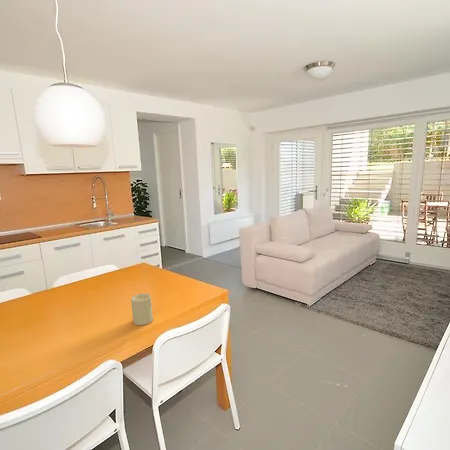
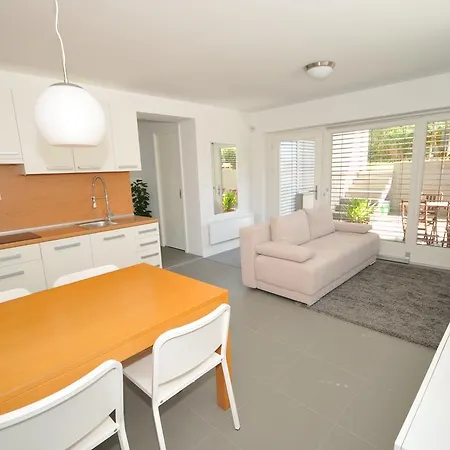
- candle (142, 308)
